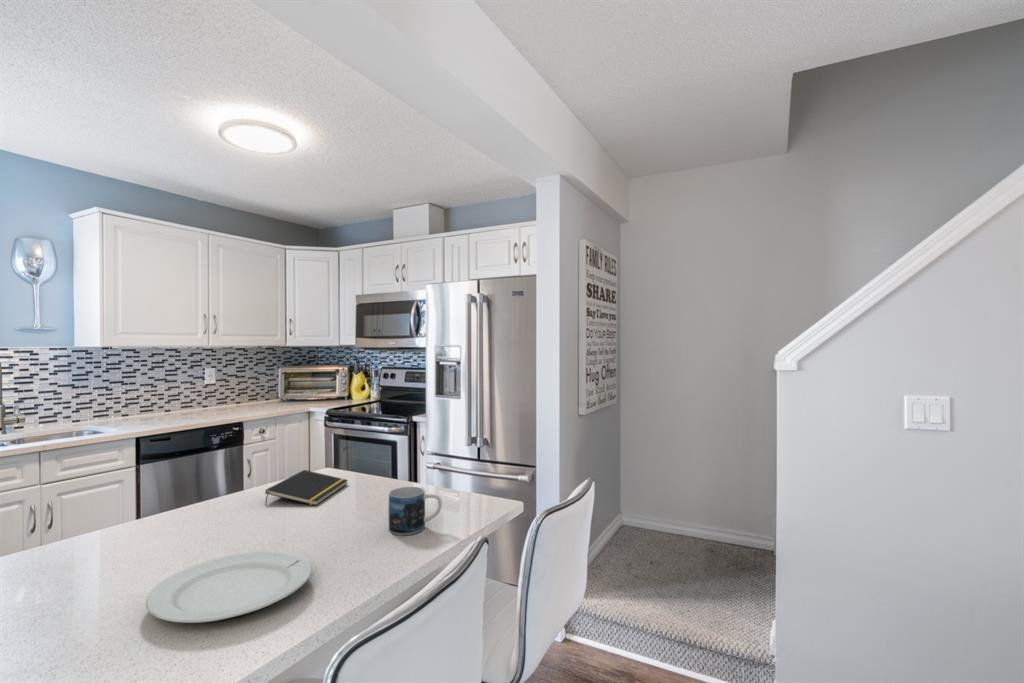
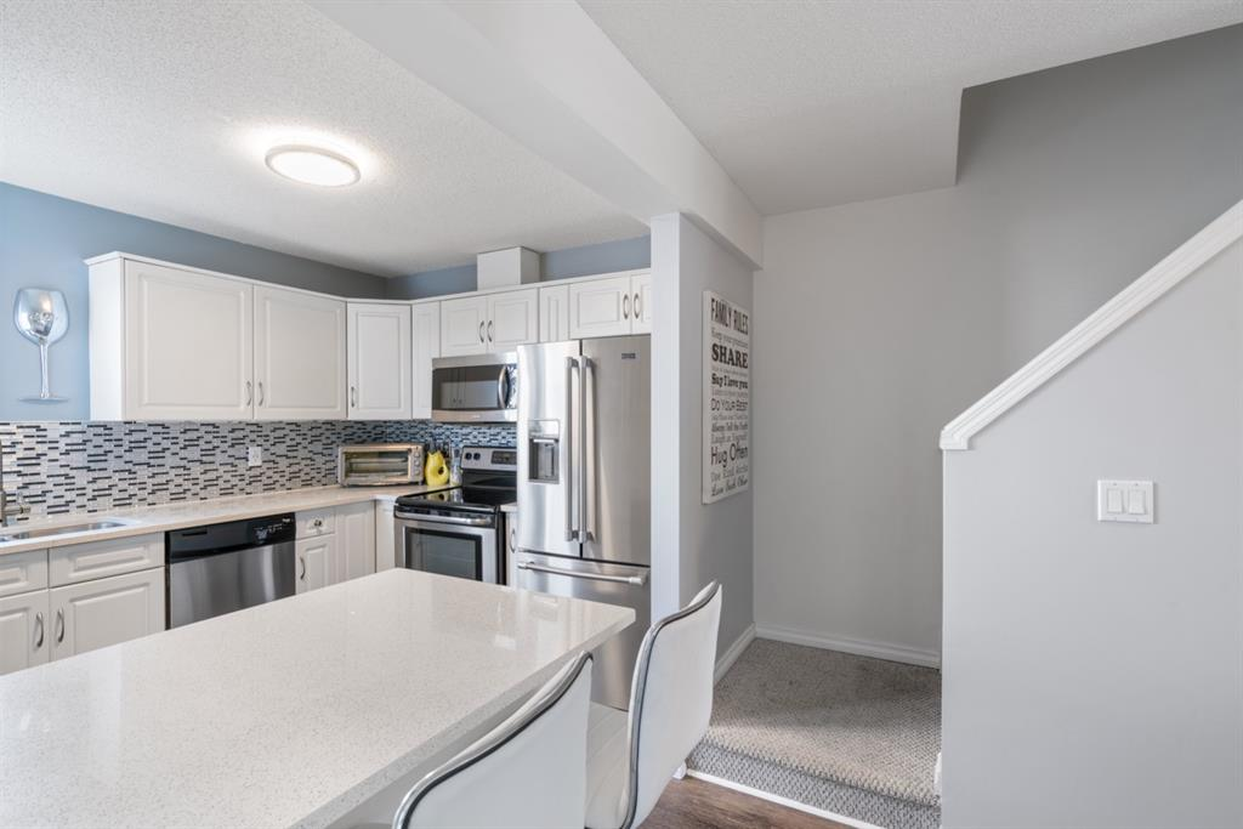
- notepad (309, 486)
- chinaware (234, 587)
- mug (415, 510)
